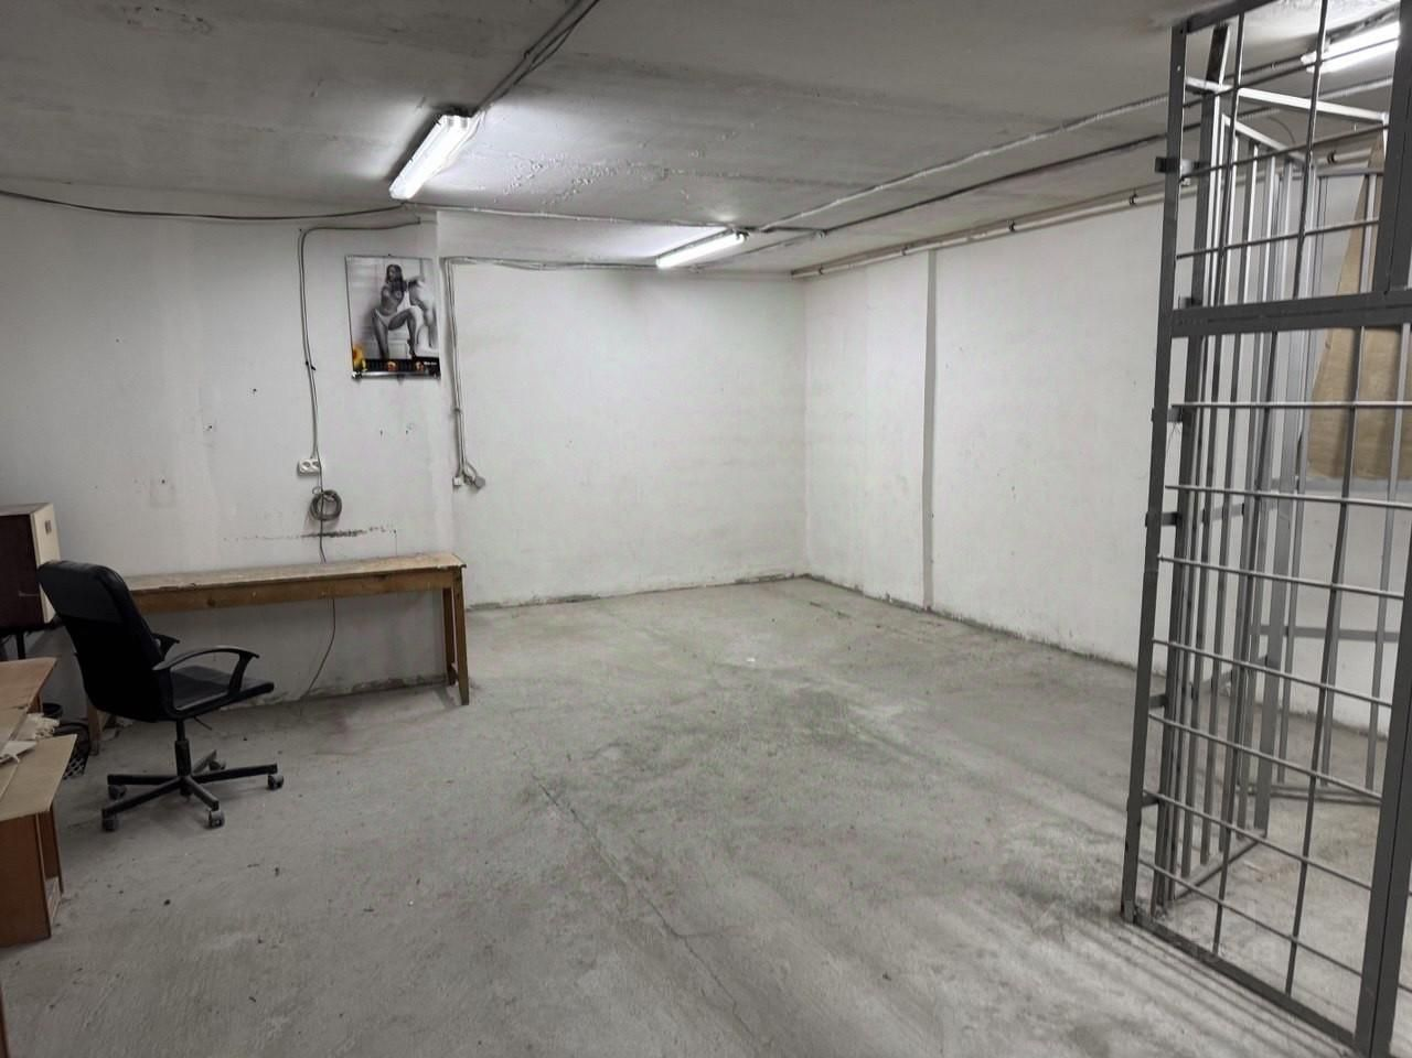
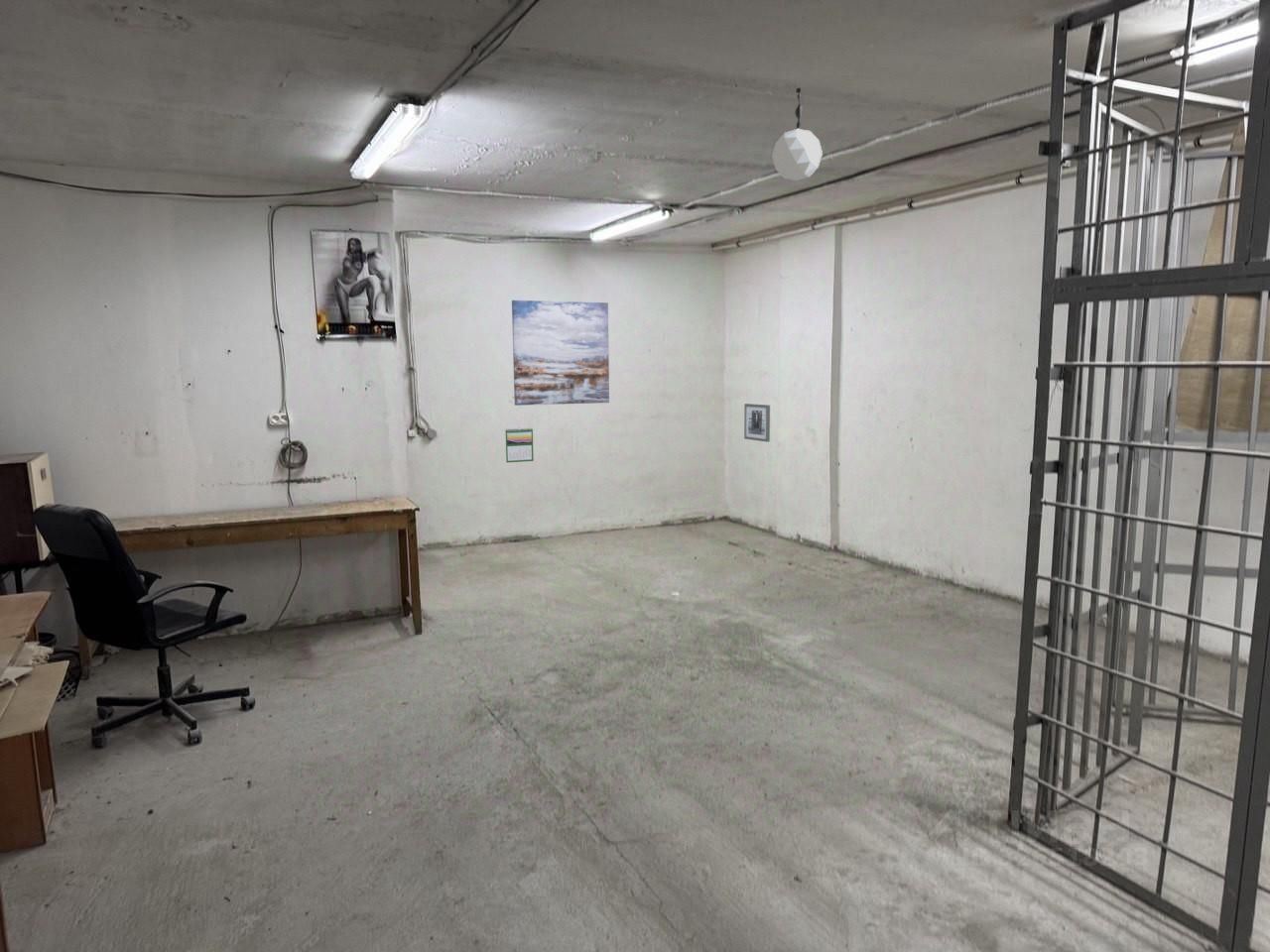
+ pendant lamp (797, 135)
+ calendar (519, 444)
+ wall art (756, 422)
+ wall art (562, 353)
